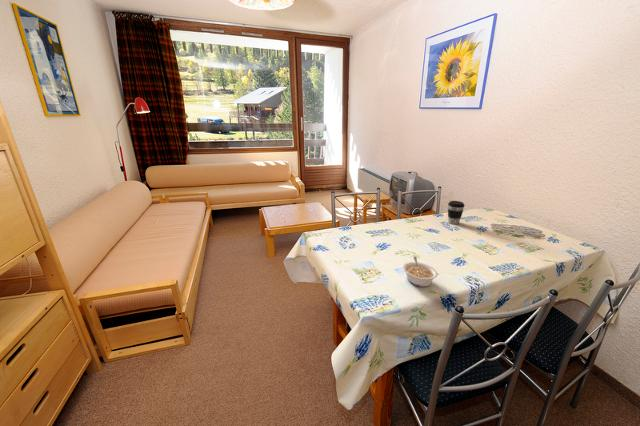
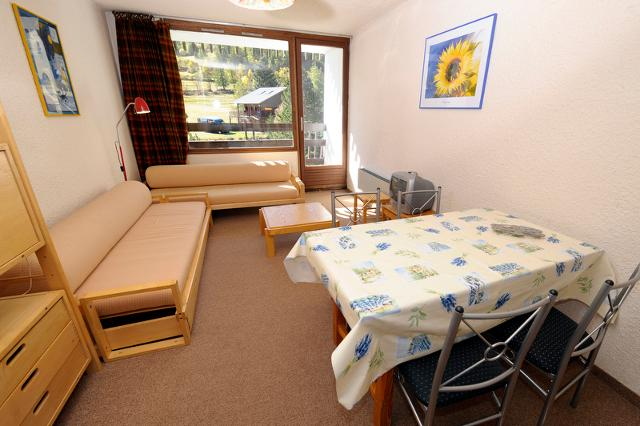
- legume (418, 273)
- coffee cup (455, 212)
